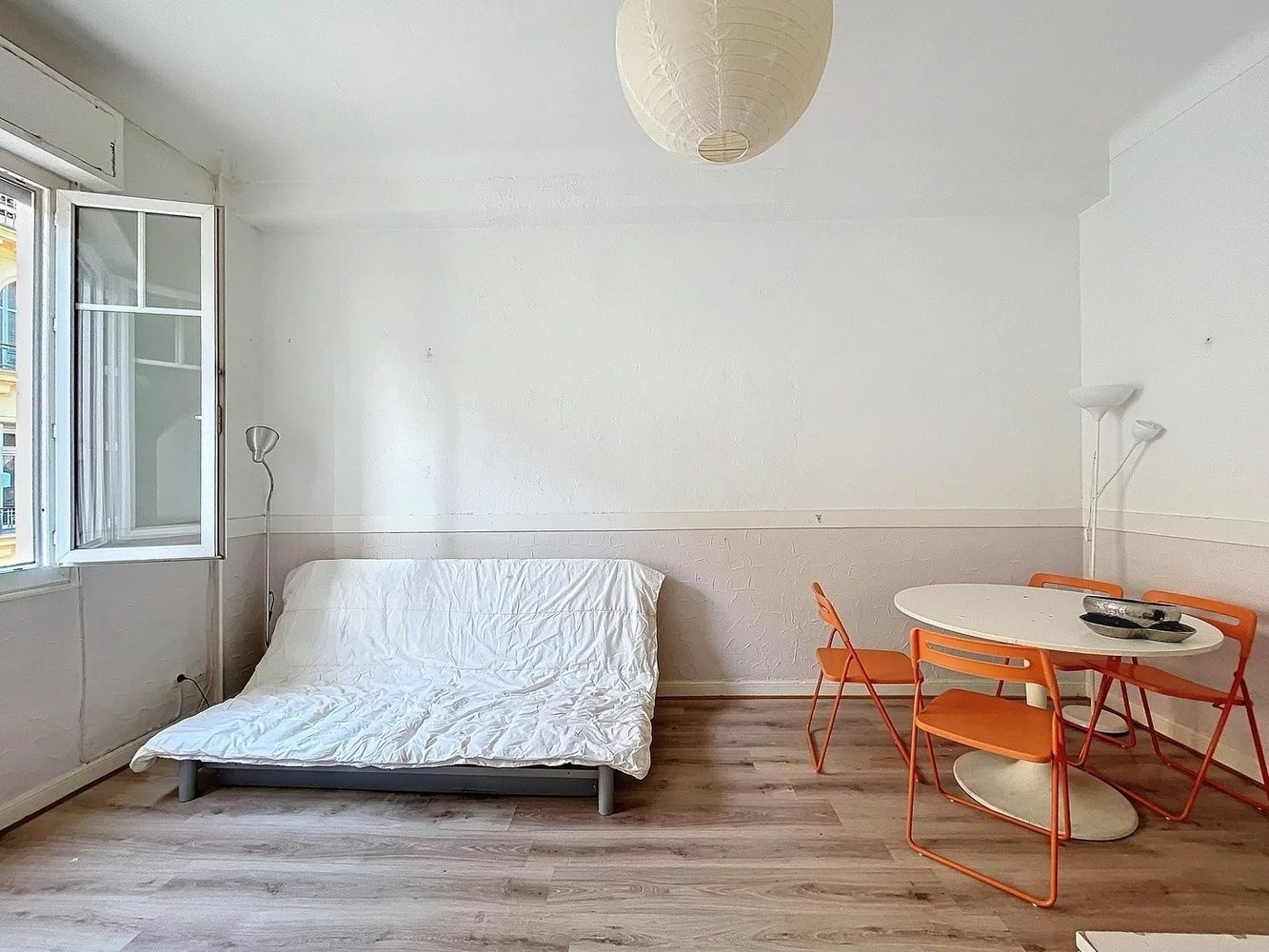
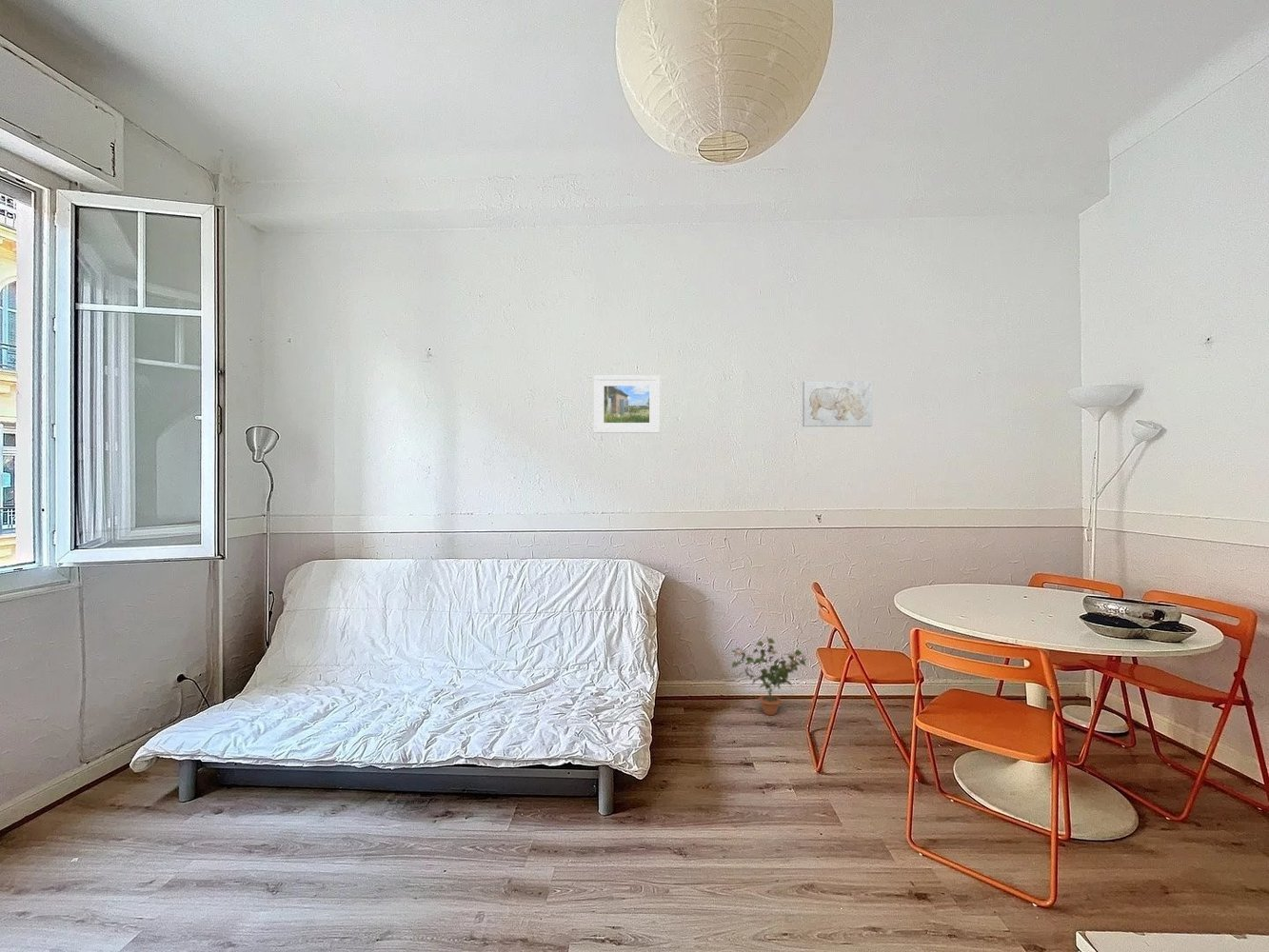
+ wall art (837, 404)
+ potted plant (769, 676)
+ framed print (626, 404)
